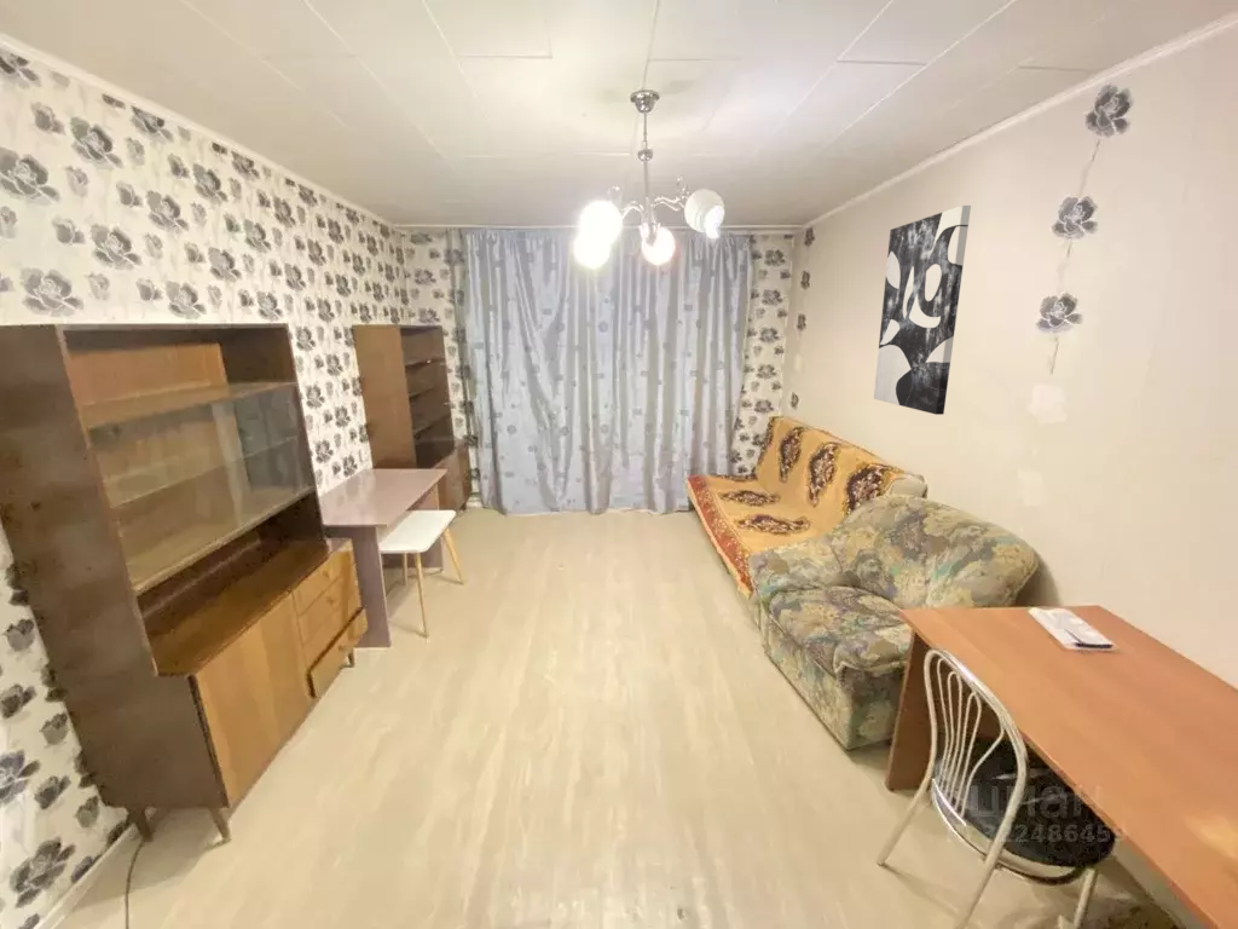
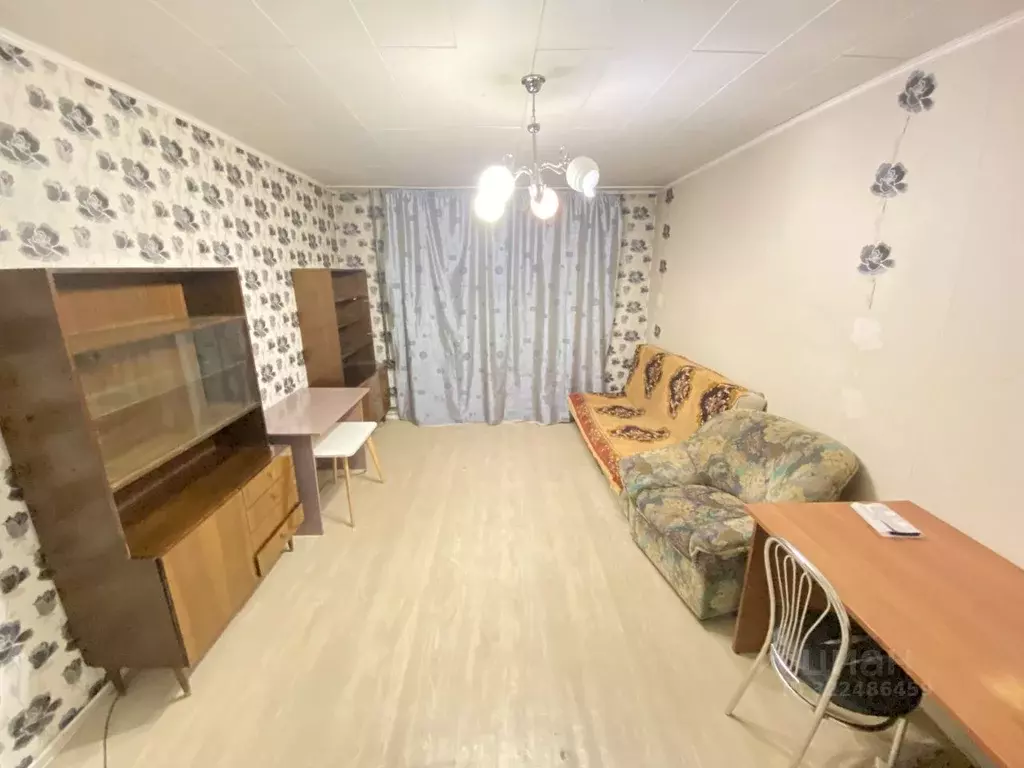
- wall art (915, 316)
